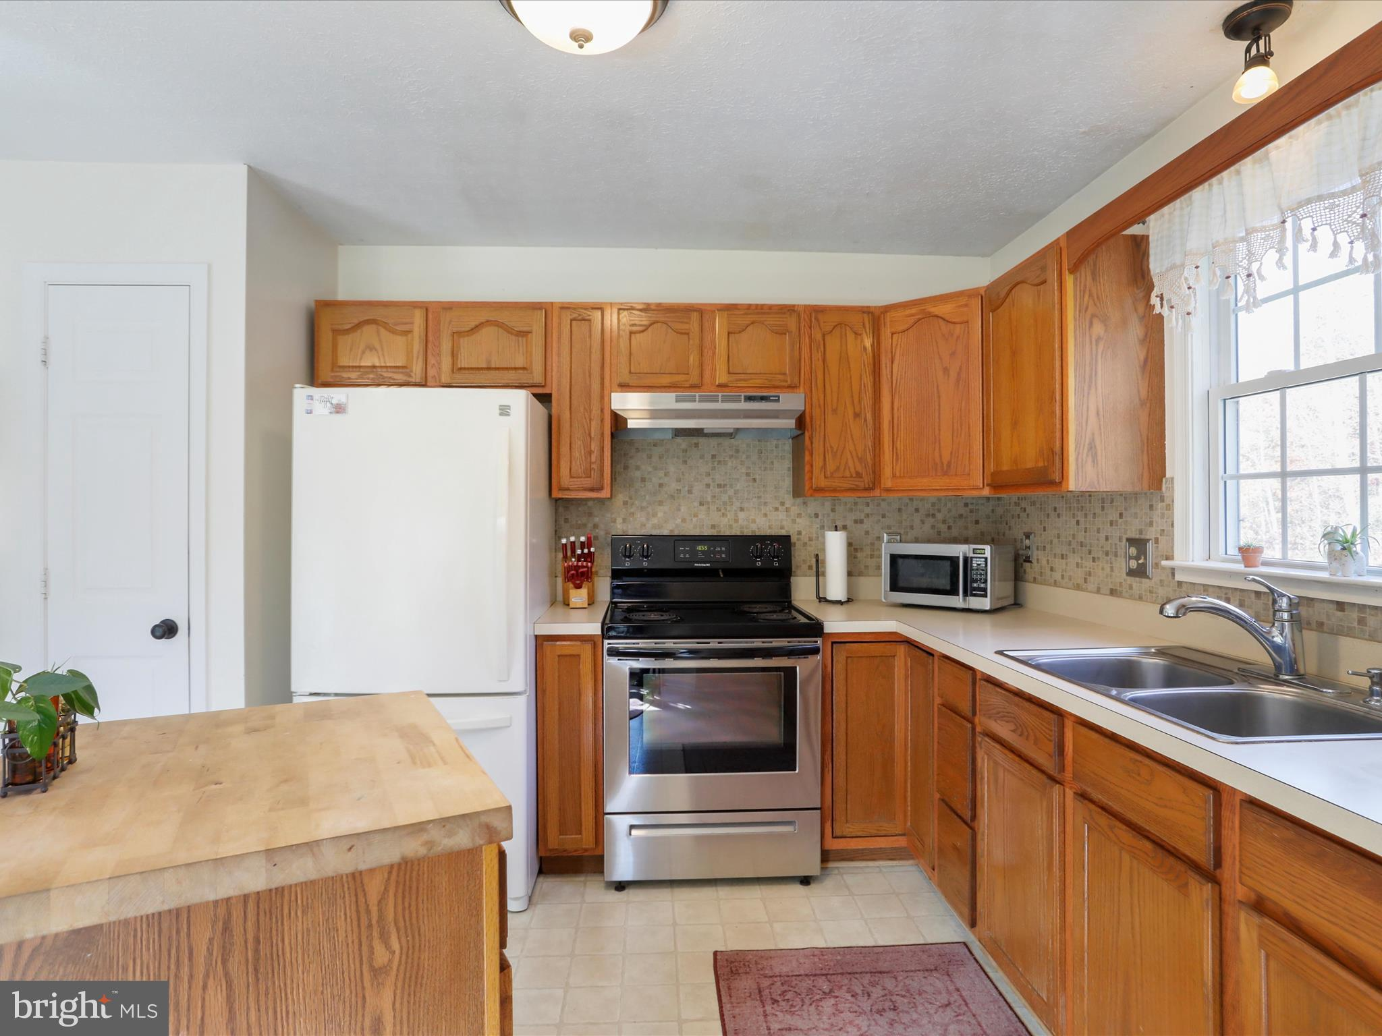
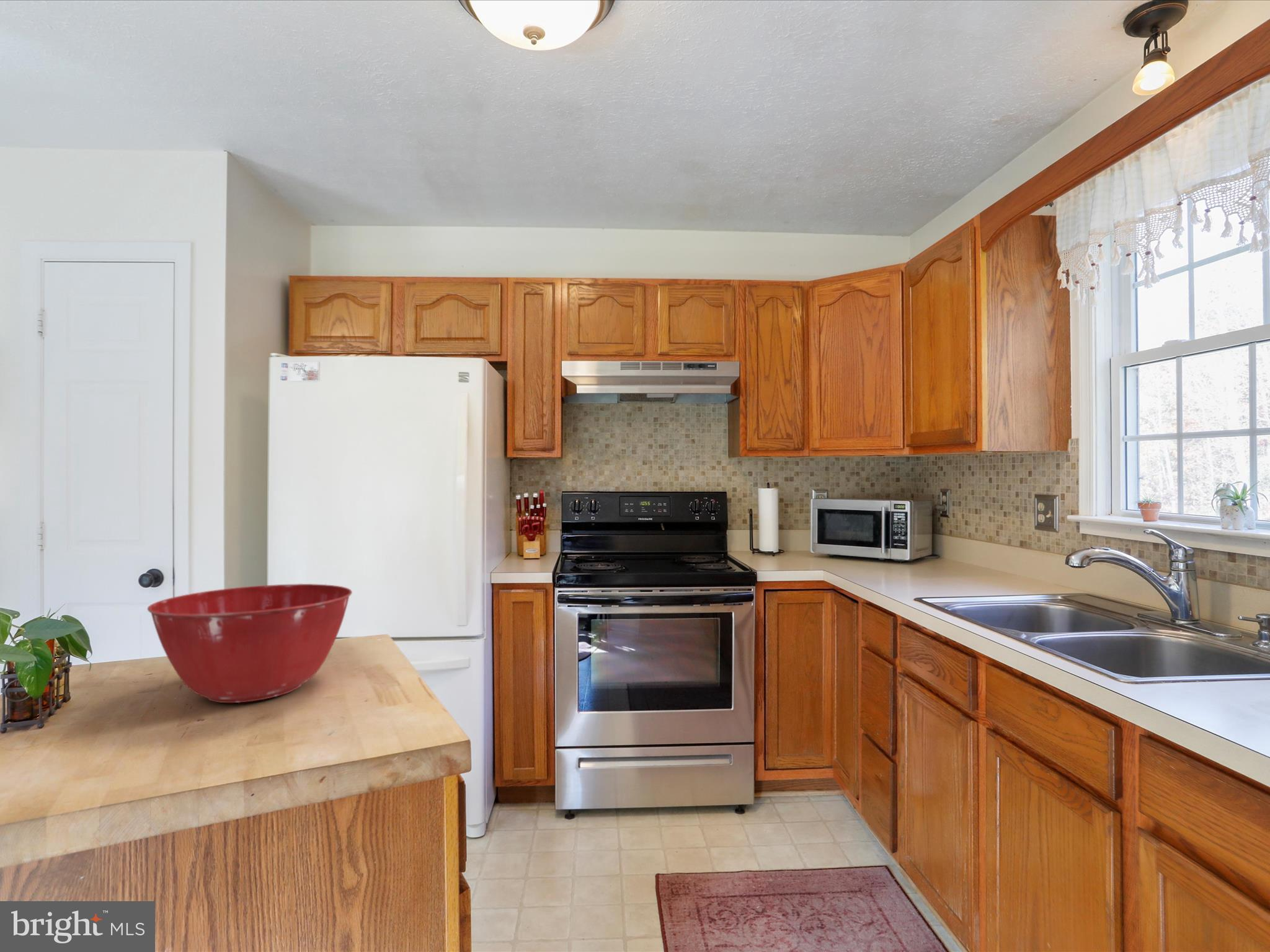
+ mixing bowl (257, 642)
